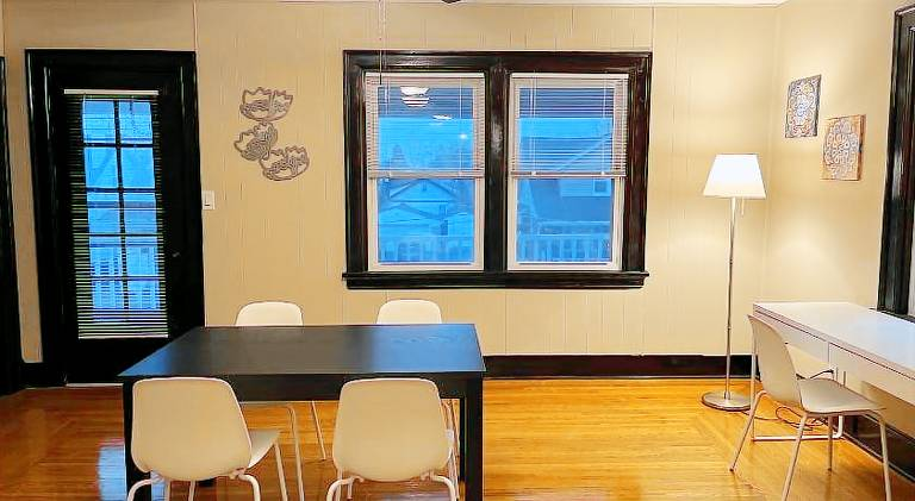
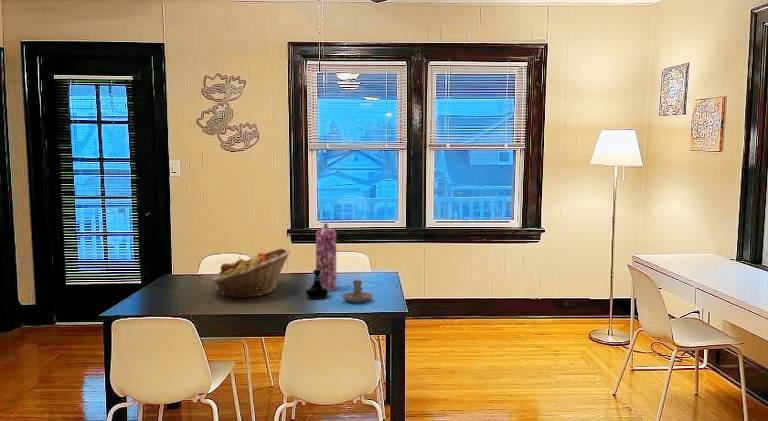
+ fruit basket (252, 271)
+ gas cylinder (326, 256)
+ tequila bottle (317, 283)
+ candle holder (357, 290)
